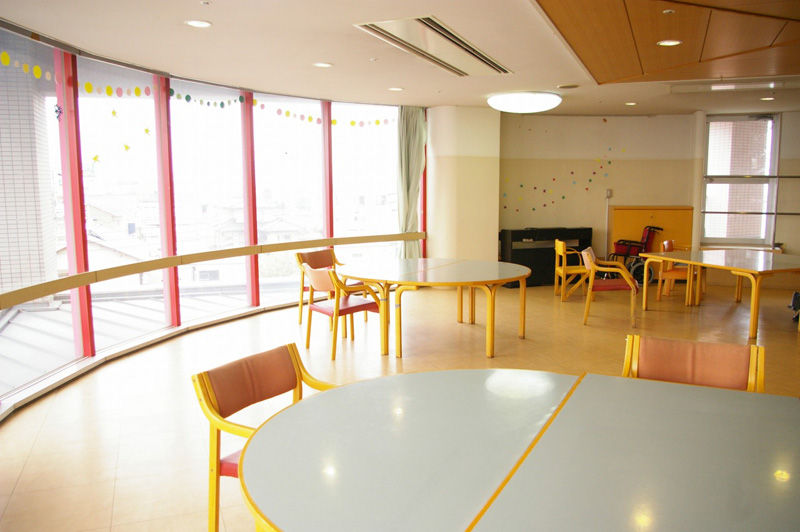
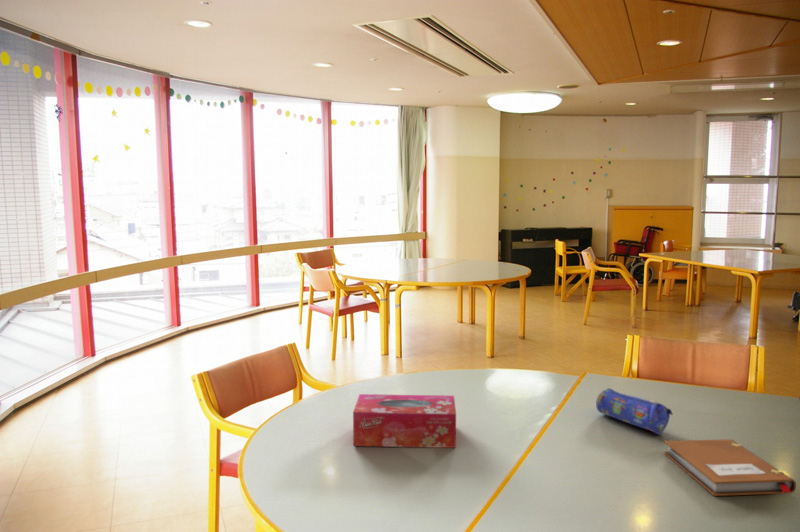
+ notebook (727, 466)
+ pencil case (632, 409)
+ tissue box (405, 419)
